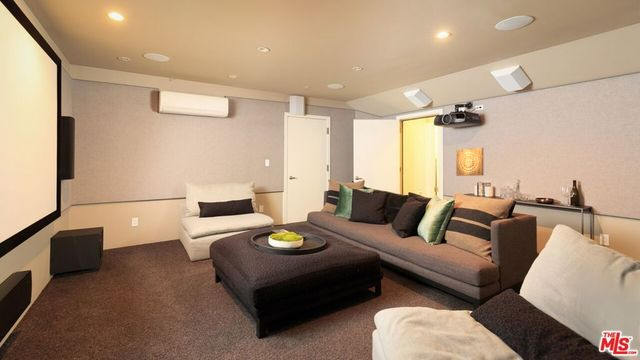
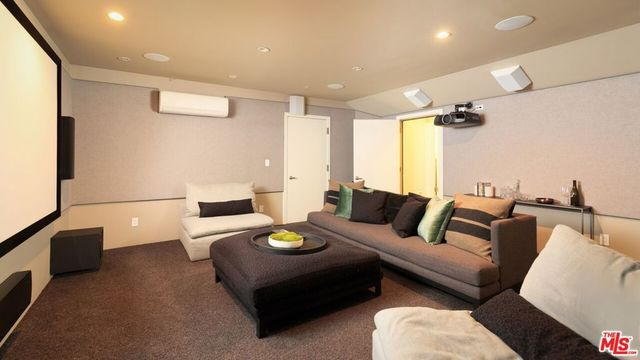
- wall art (469, 162)
